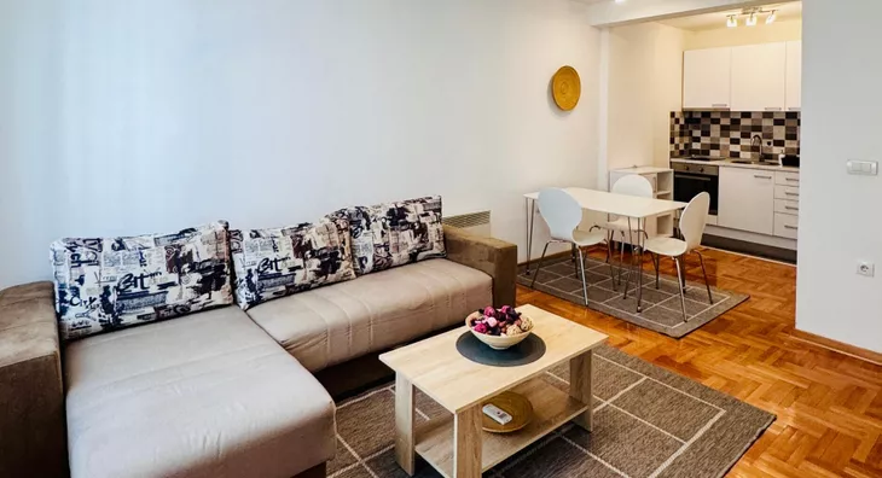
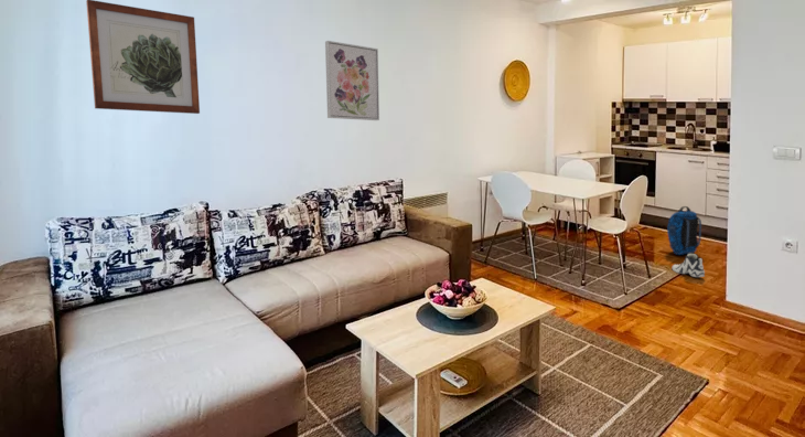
+ wall art (353, 82)
+ wall art (147, 61)
+ sneaker (688, 262)
+ backpack (683, 230)
